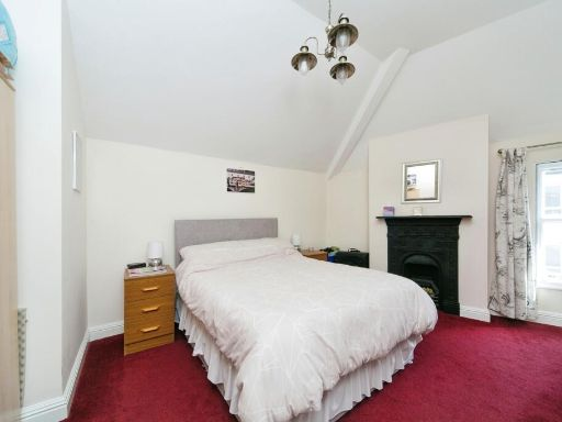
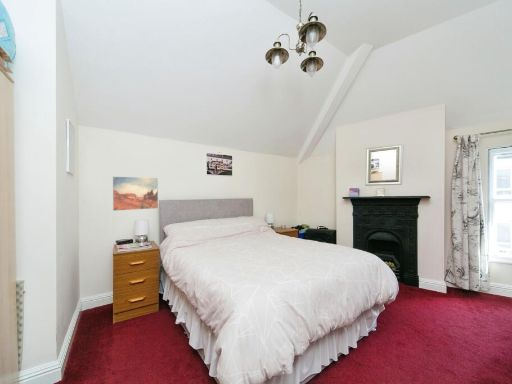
+ wall art (136, 193)
